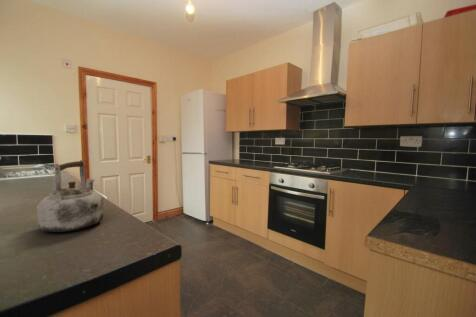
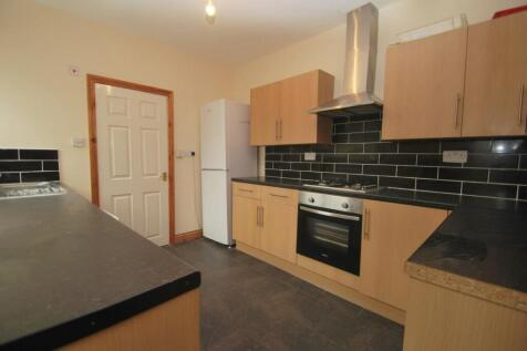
- kettle (76, 192)
